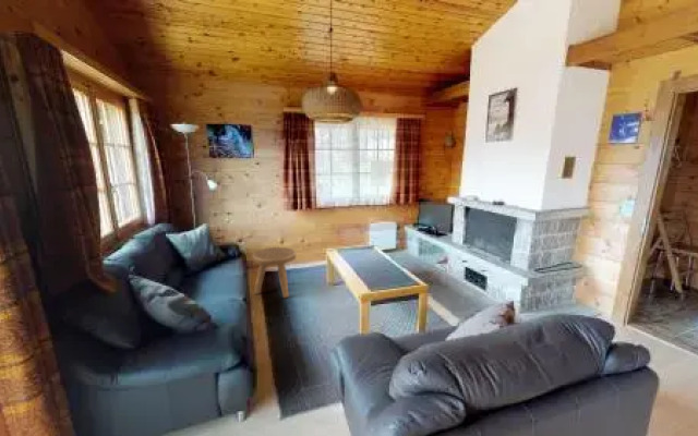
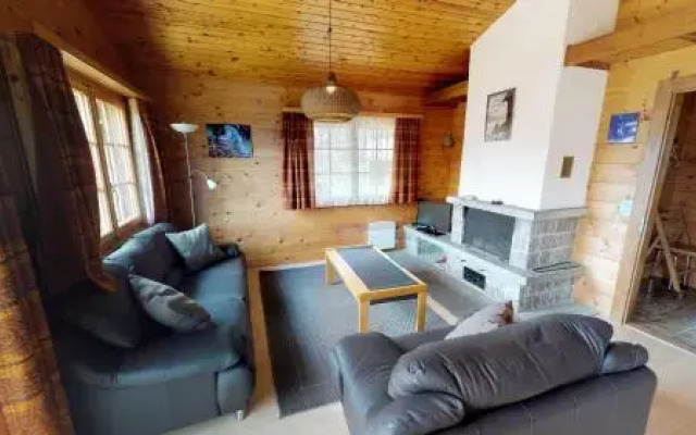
- stool (278, 271)
